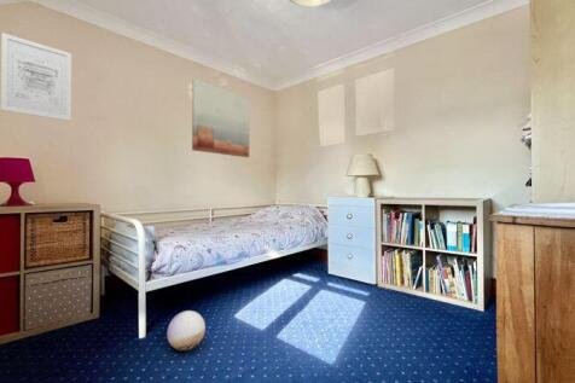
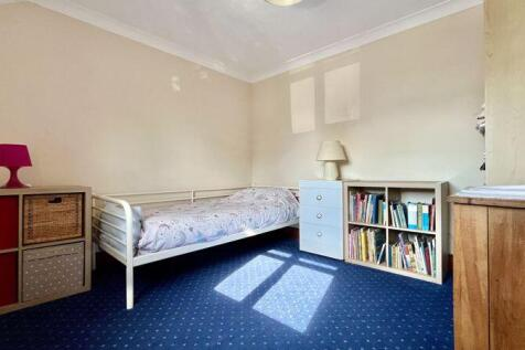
- wall art (39, 80)
- ball (186, 330)
- wall art (222, 121)
